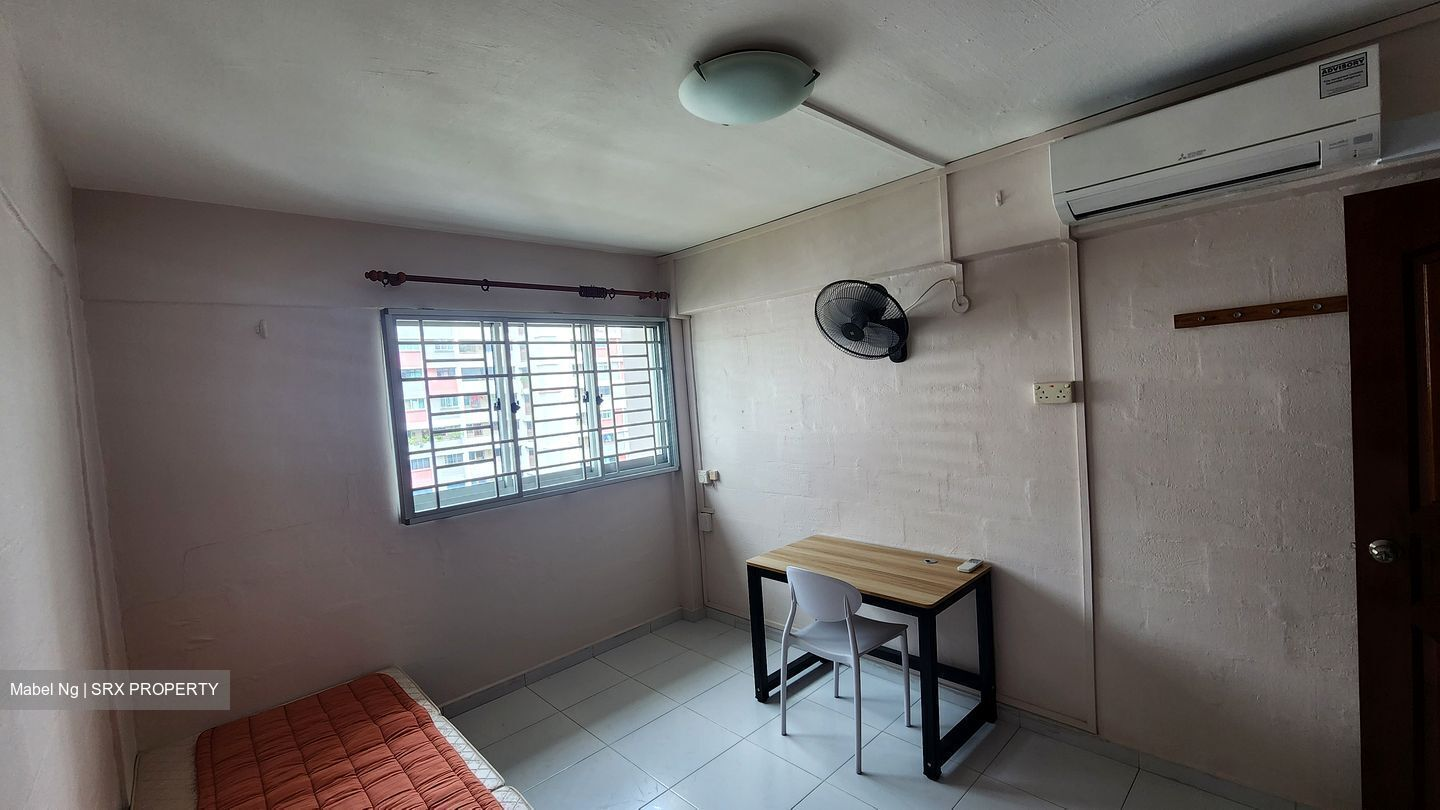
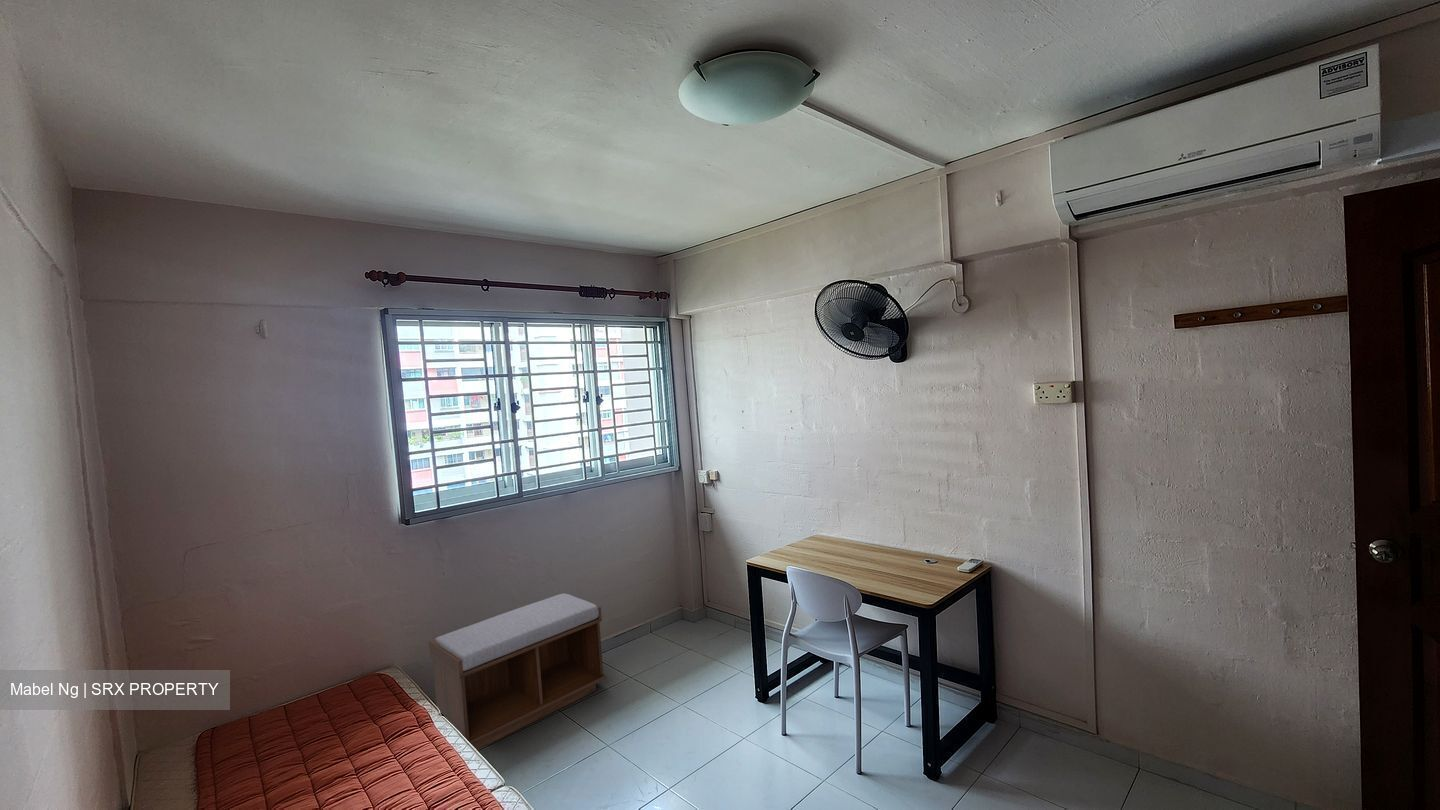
+ bench (522, 663)
